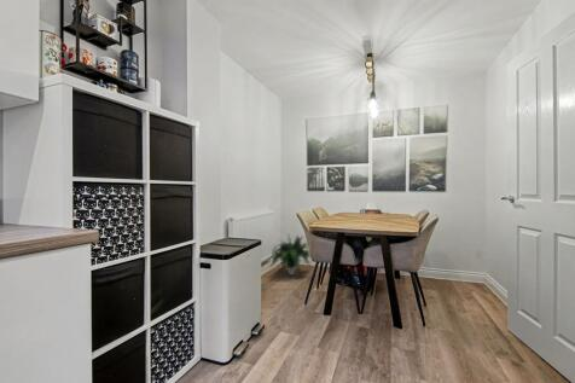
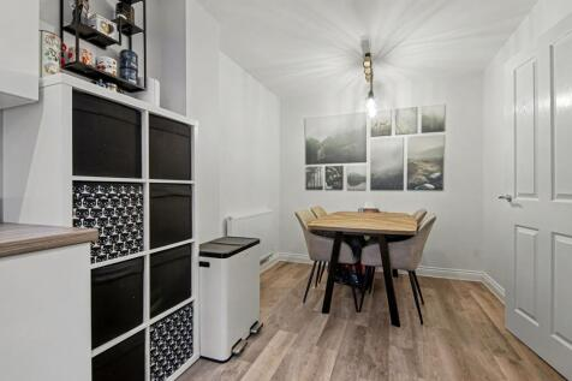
- potted plant (292, 254)
